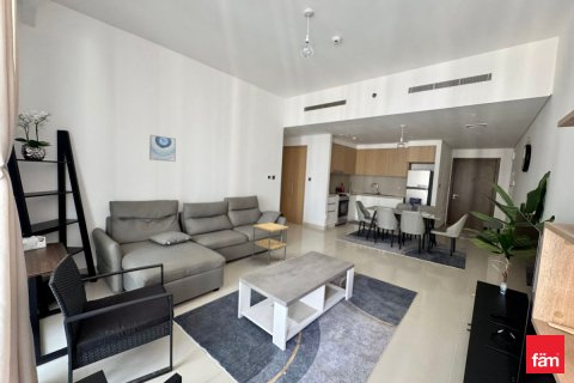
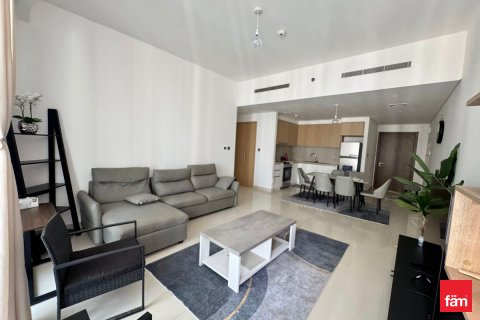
- side table (270, 242)
- wall art (163, 148)
